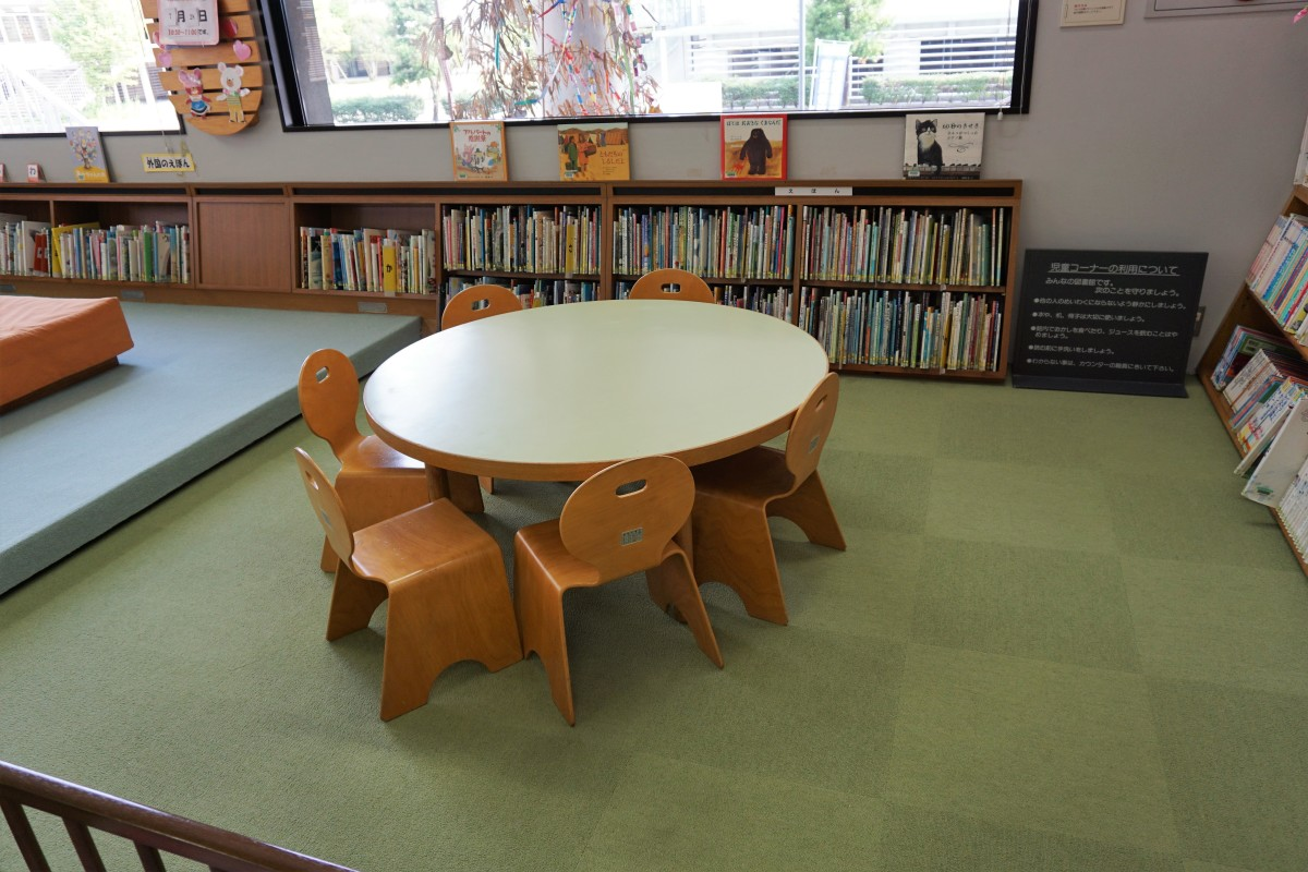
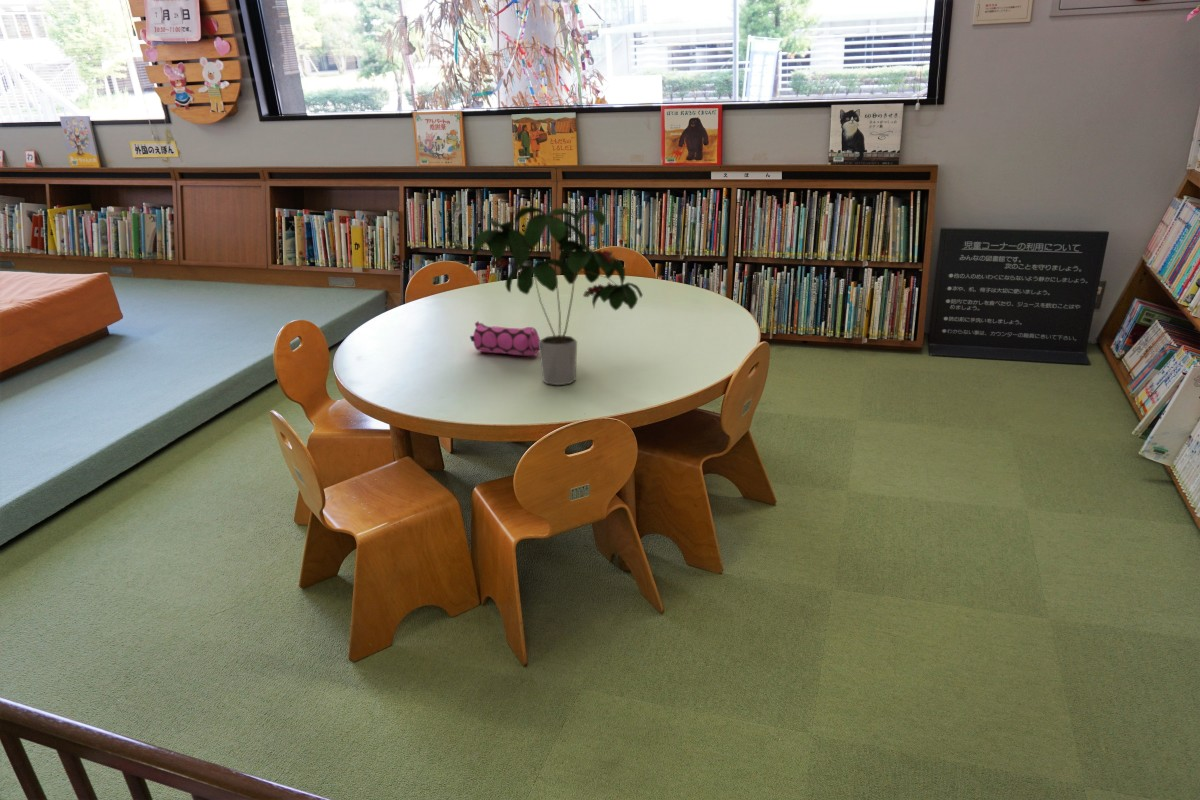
+ pencil case (506, 338)
+ potted plant (558, 297)
